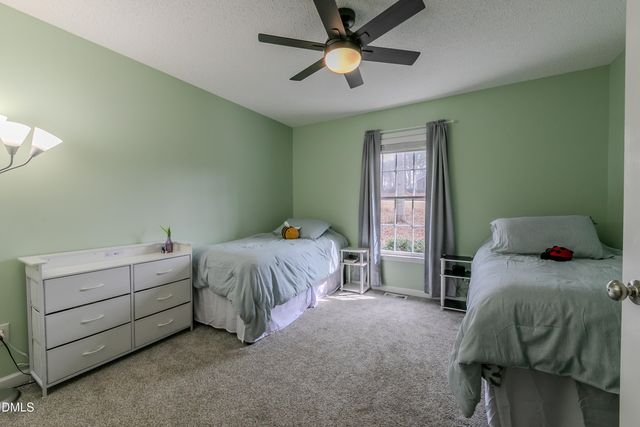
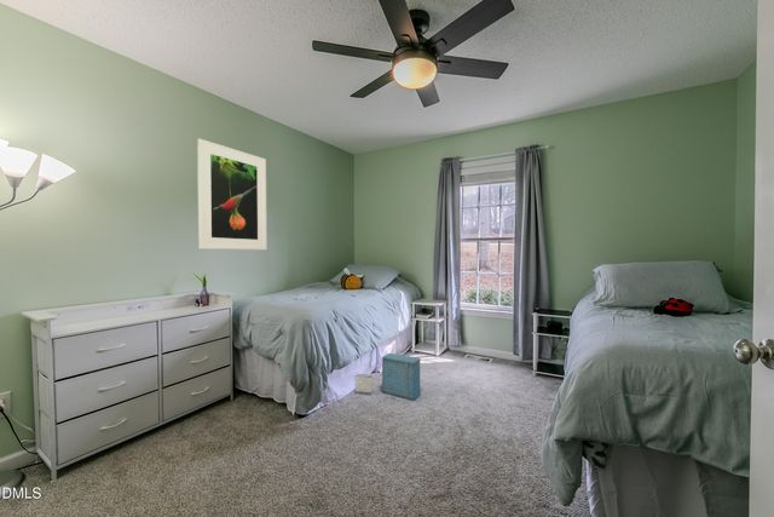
+ storage bin (386, 375)
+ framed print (235, 199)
